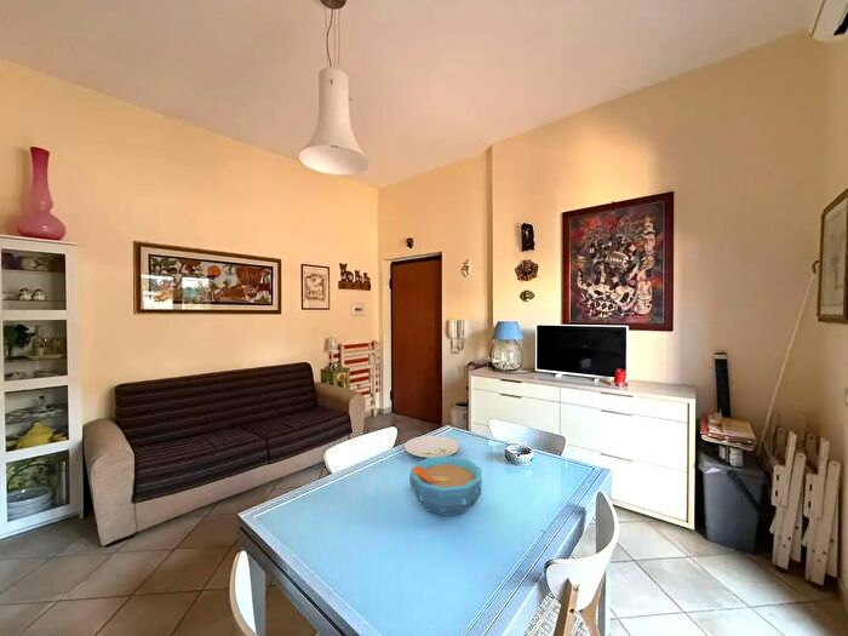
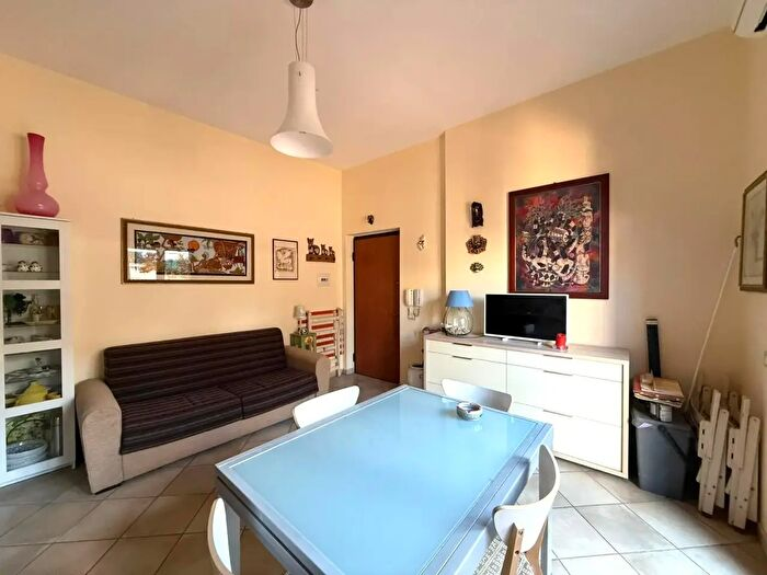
- bowl (446, 485)
- plate (431, 448)
